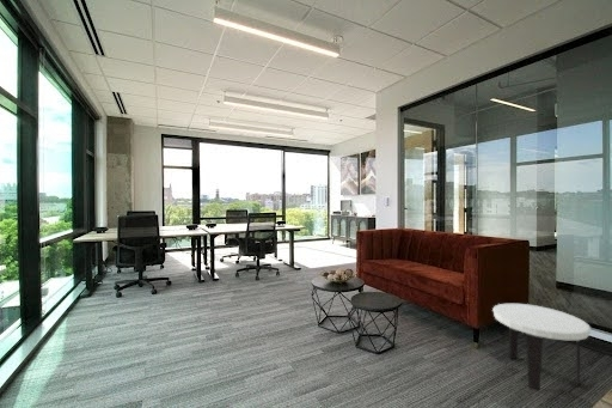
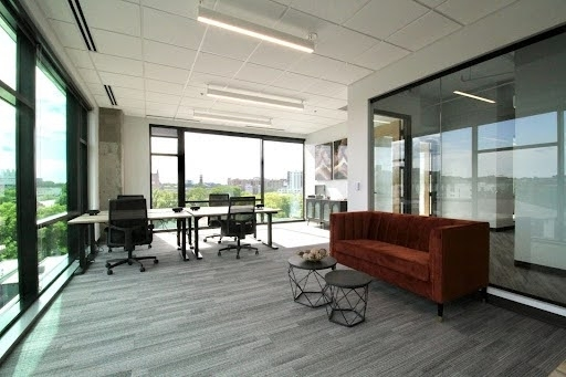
- side table (537, 345)
